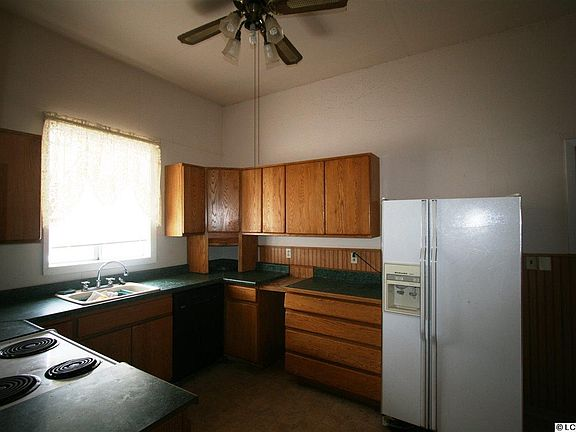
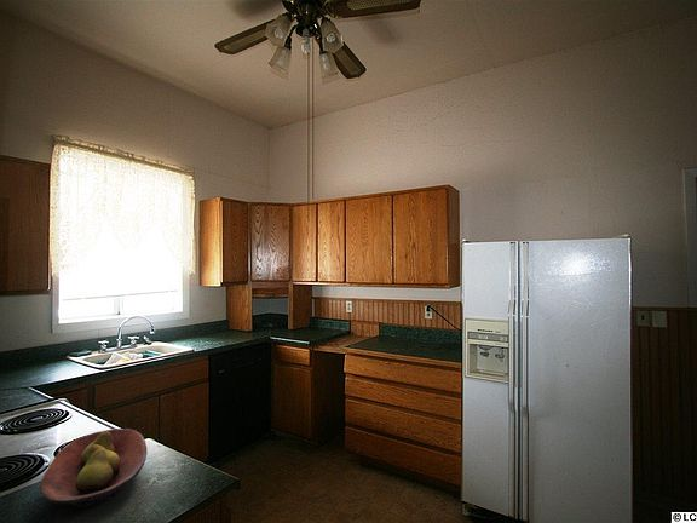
+ fruit bowl (98, 460)
